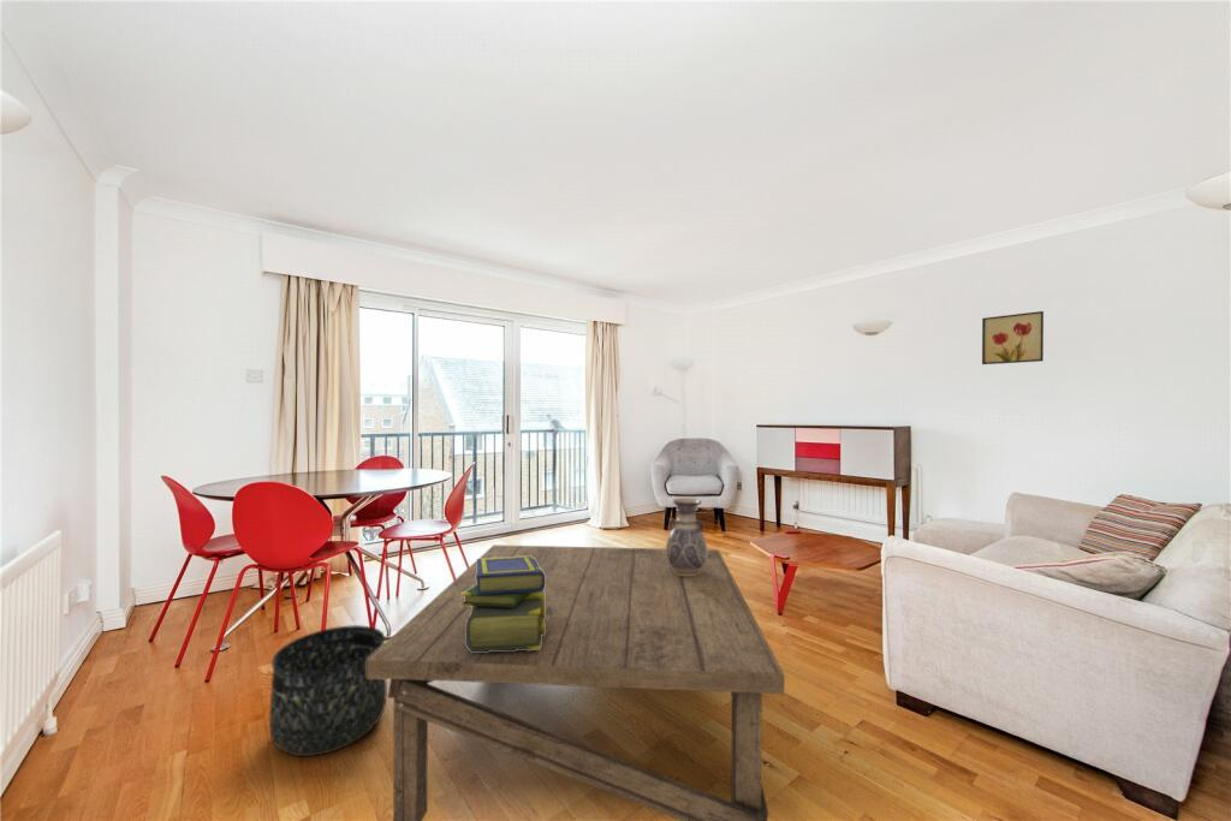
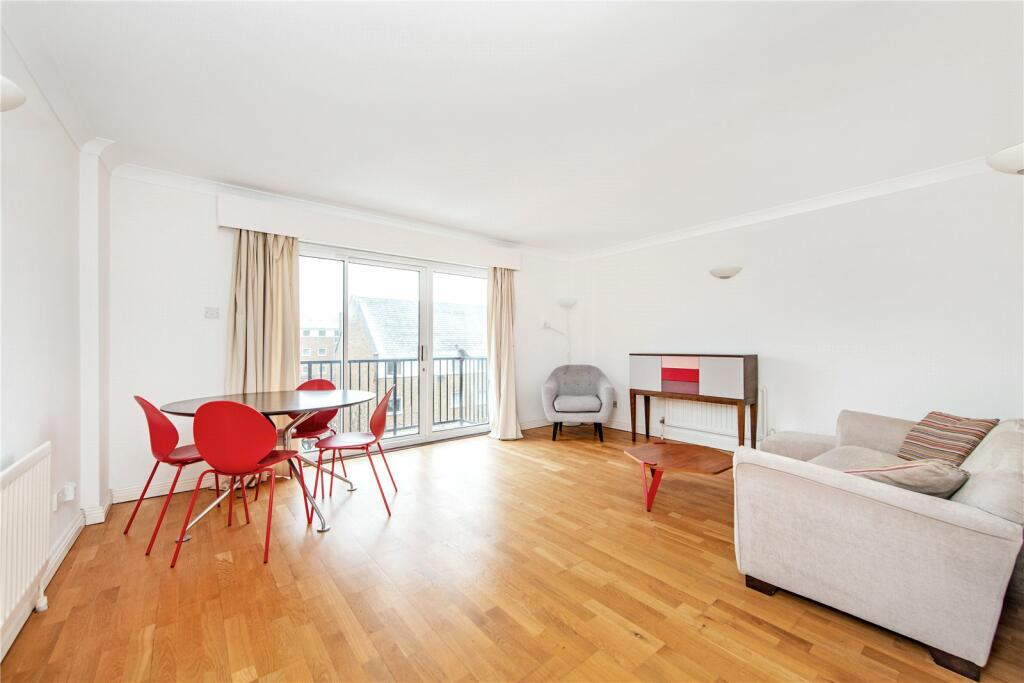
- coffee table (591, 655)
- basket (331, 688)
- vase (686, 535)
- wall art (1011, 339)
- stack of books (506, 595)
